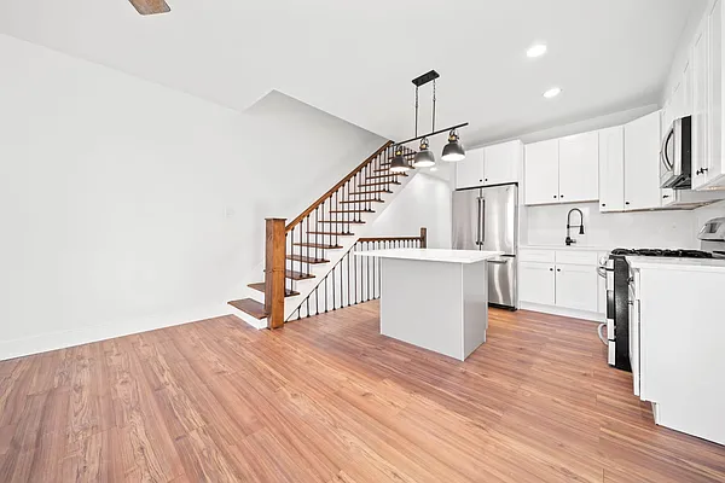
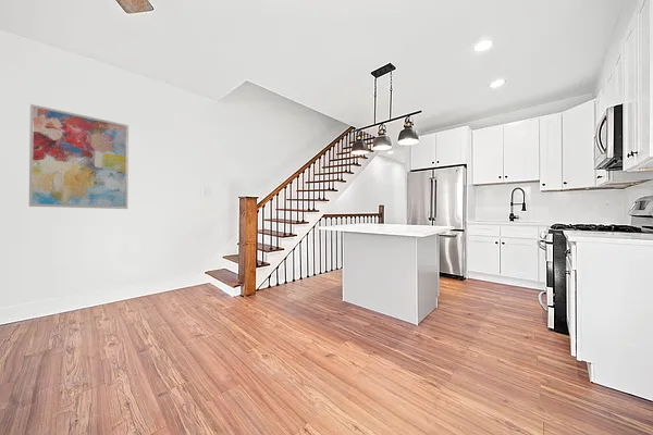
+ wall art (83, 161)
